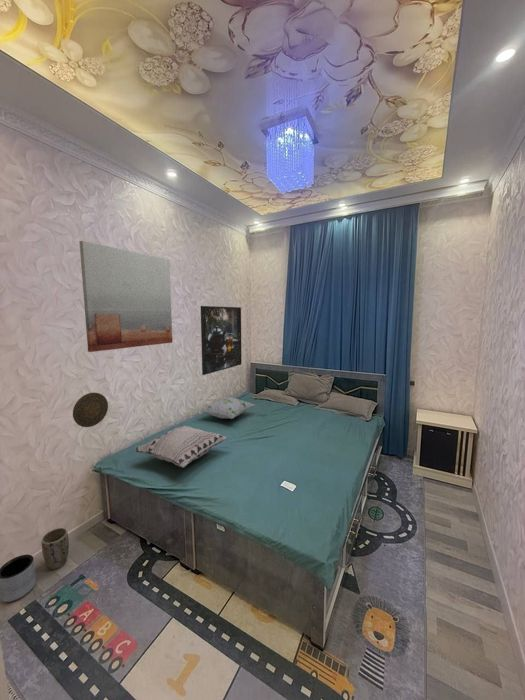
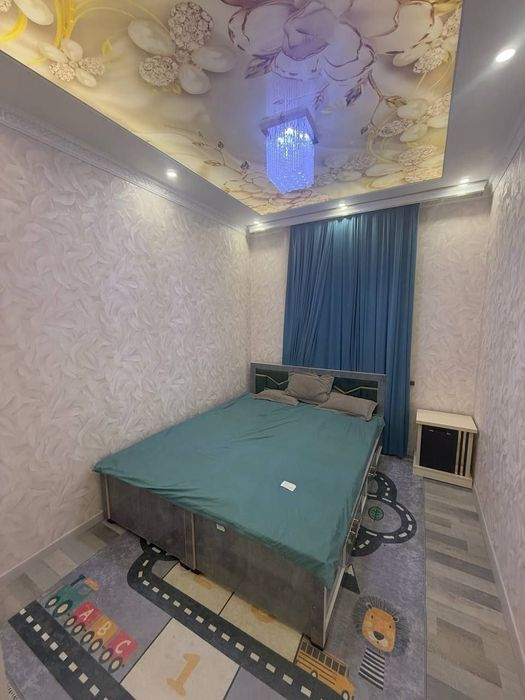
- wall art (133, 300)
- plant pot (56, 549)
- decorative pillow (182, 443)
- decorative pillow (227, 407)
- decorative plate (92, 409)
- planter (17, 577)
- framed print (223, 338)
